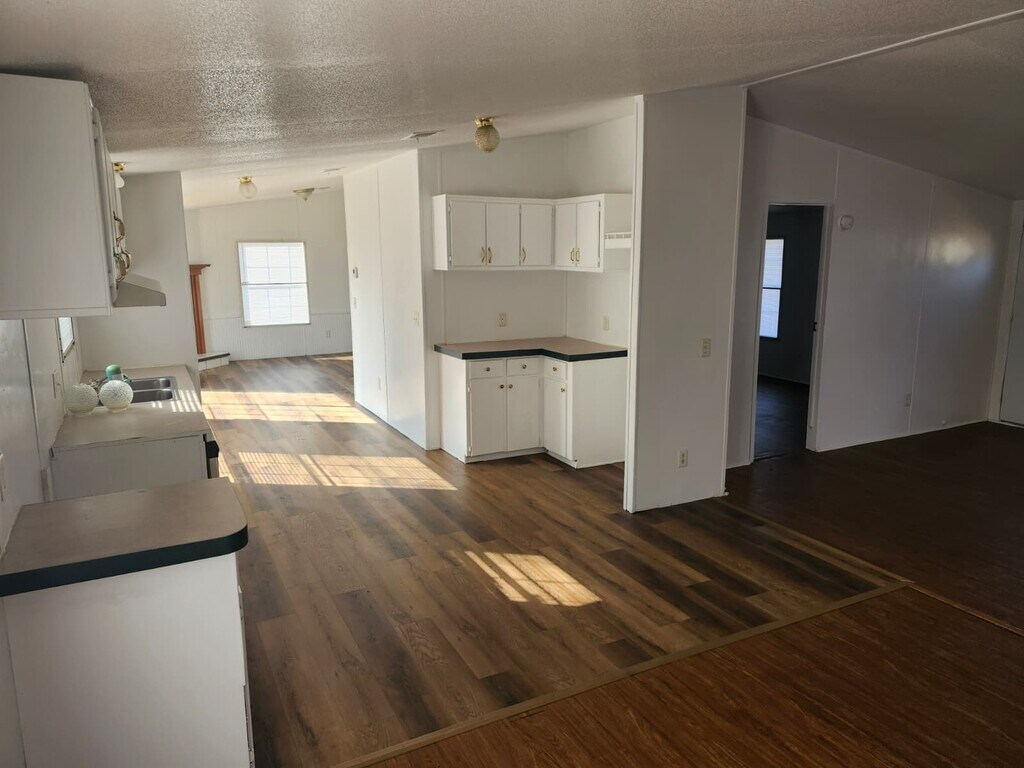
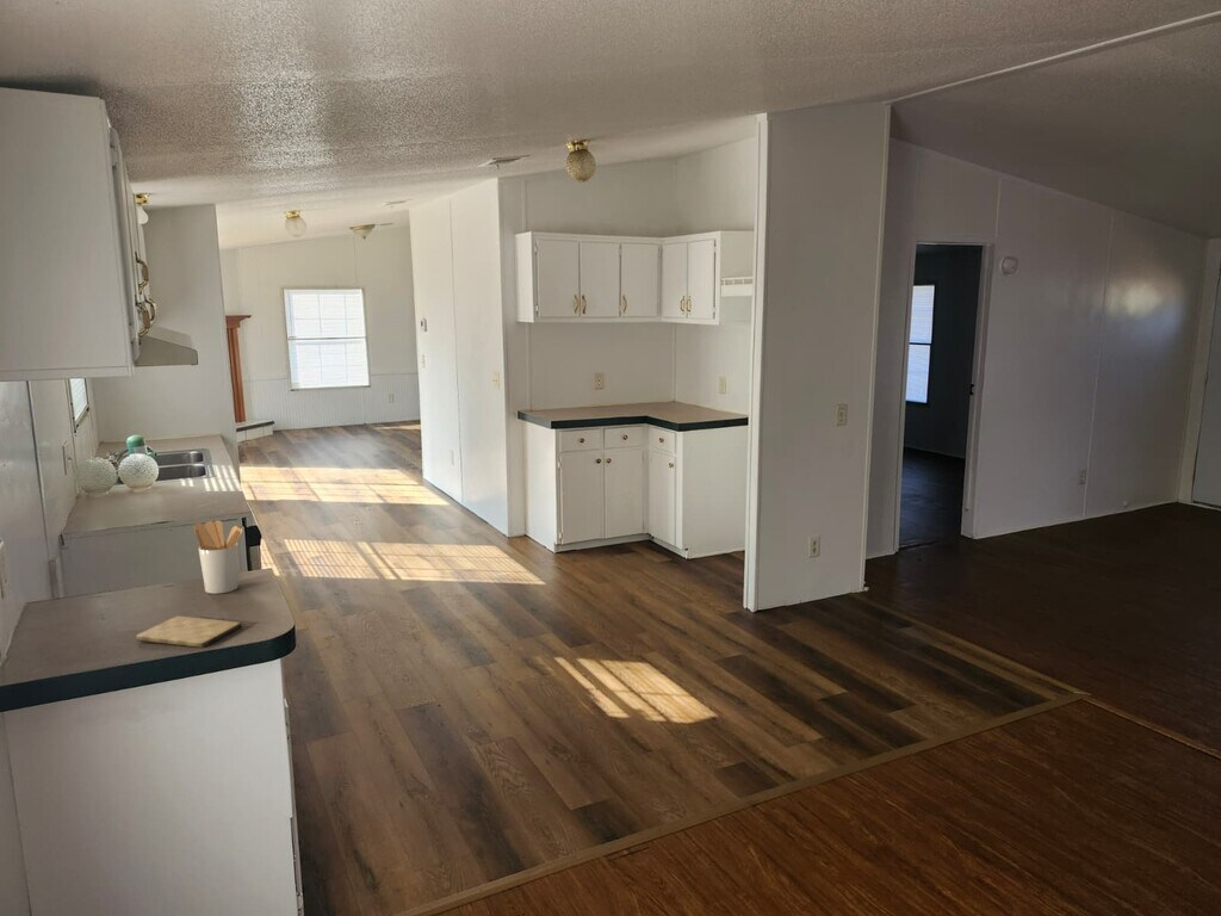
+ utensil holder (216, 555)
+ cutting board (190, 631)
